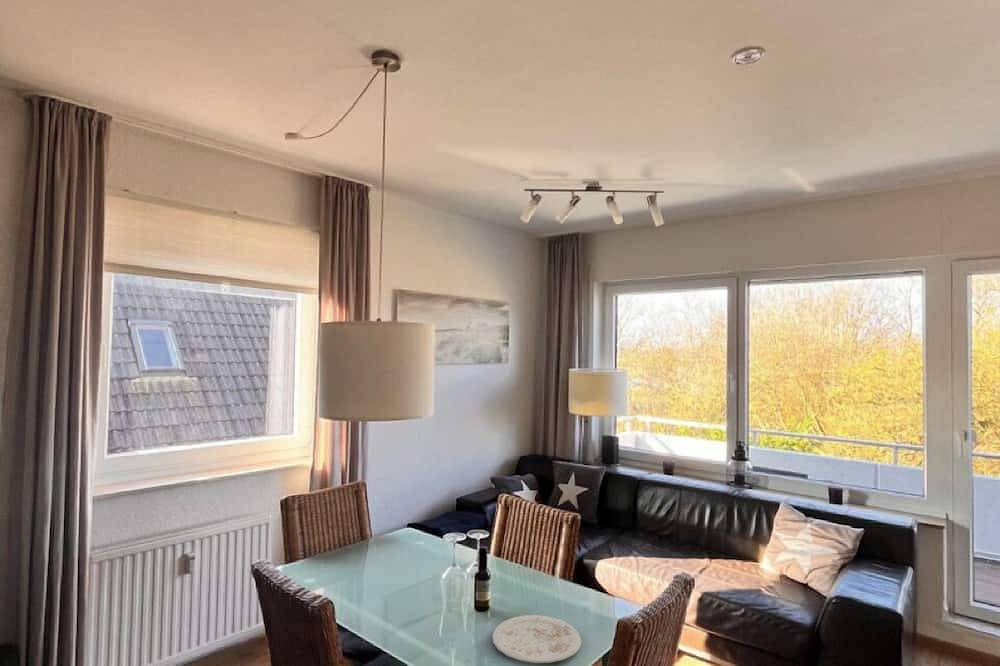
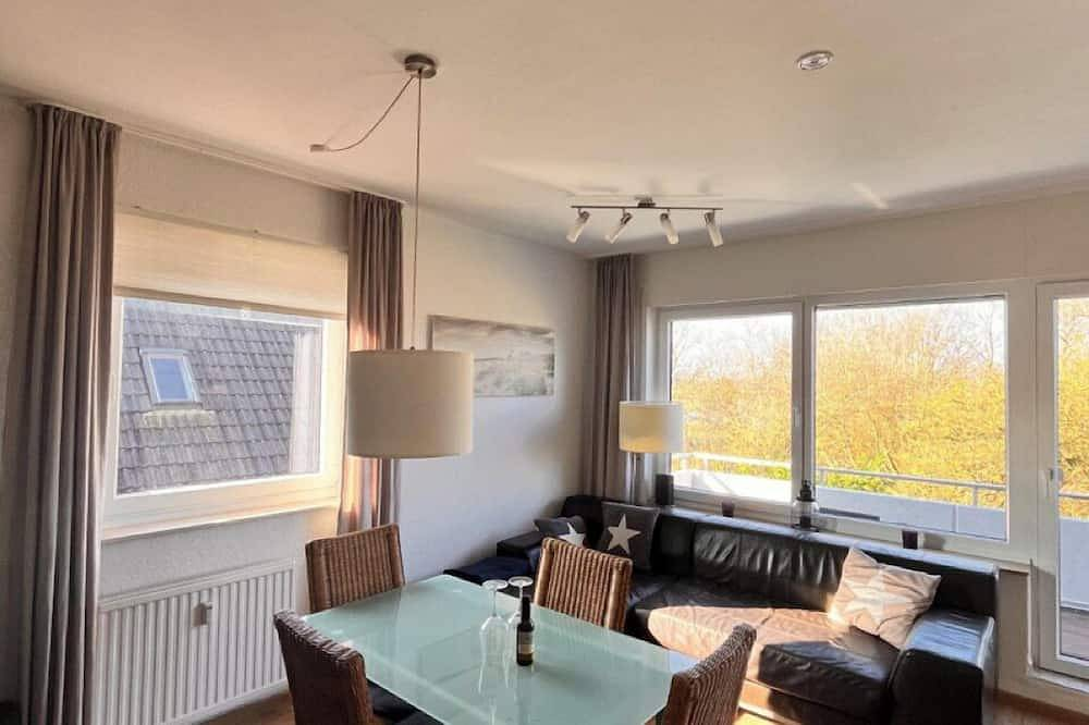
- plate (536, 638)
